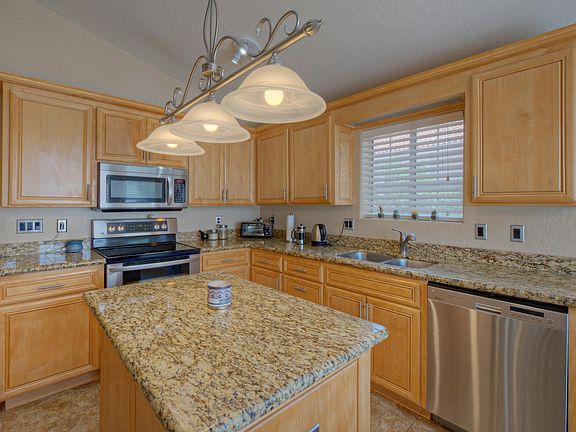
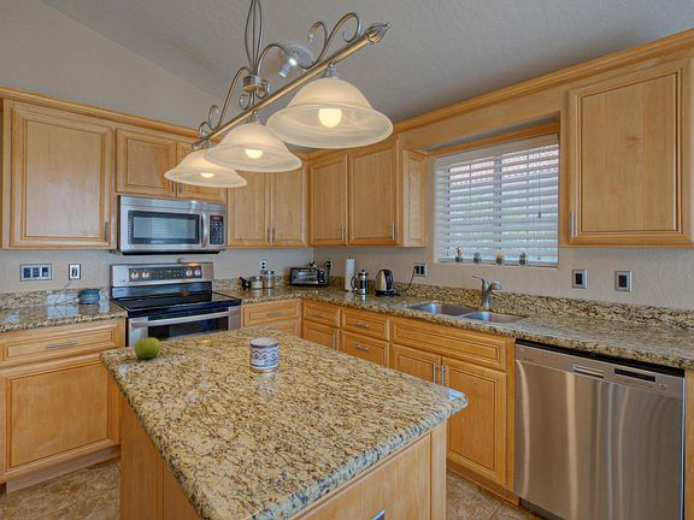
+ fruit (147, 347)
